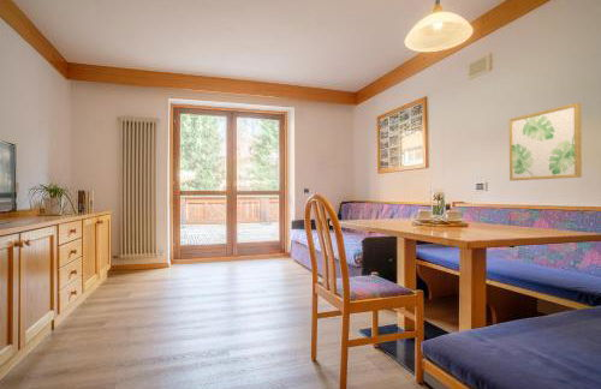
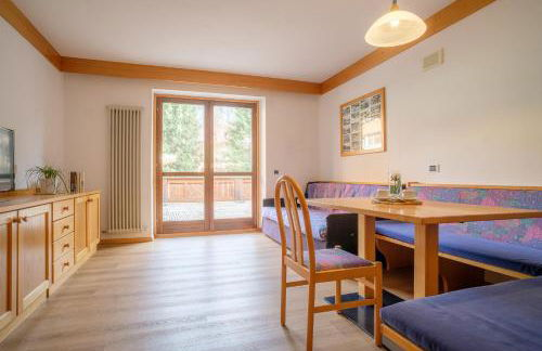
- wall art (541, 145)
